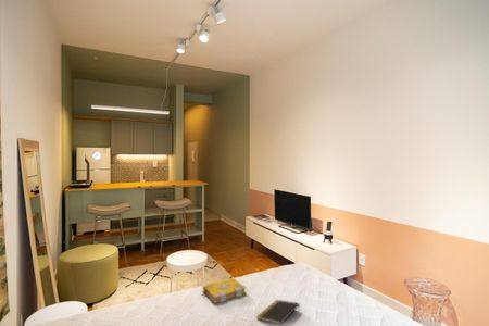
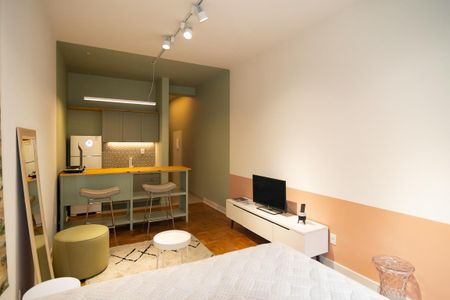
- notepad (278, 311)
- spell book (223, 289)
